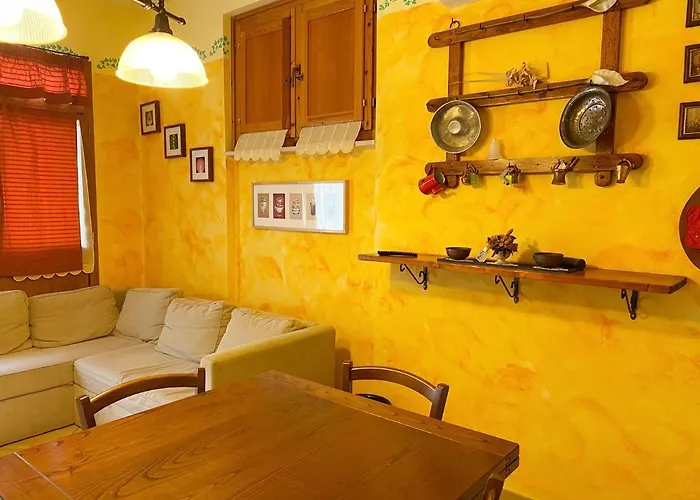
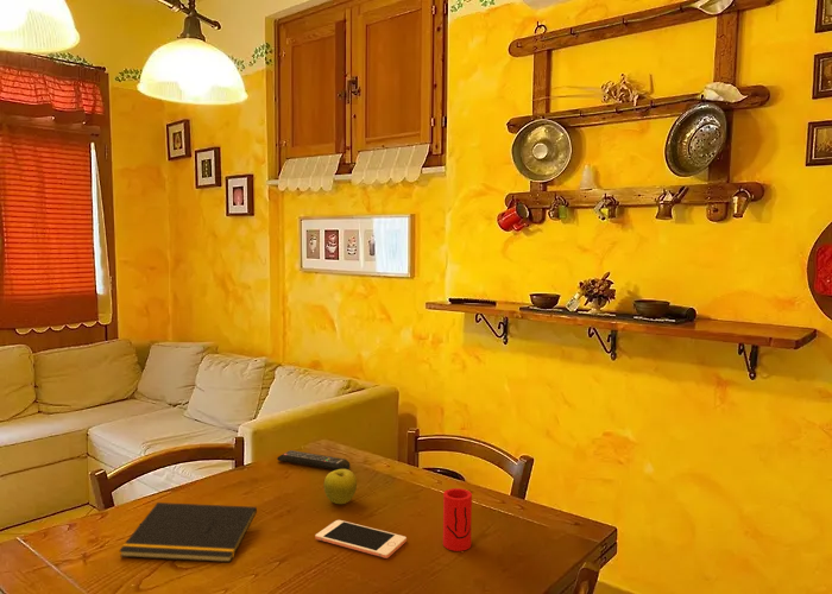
+ cup (456, 518)
+ notepad (191, 530)
+ remote control (313, 460)
+ fruit (340, 486)
+ cell phone (360, 537)
